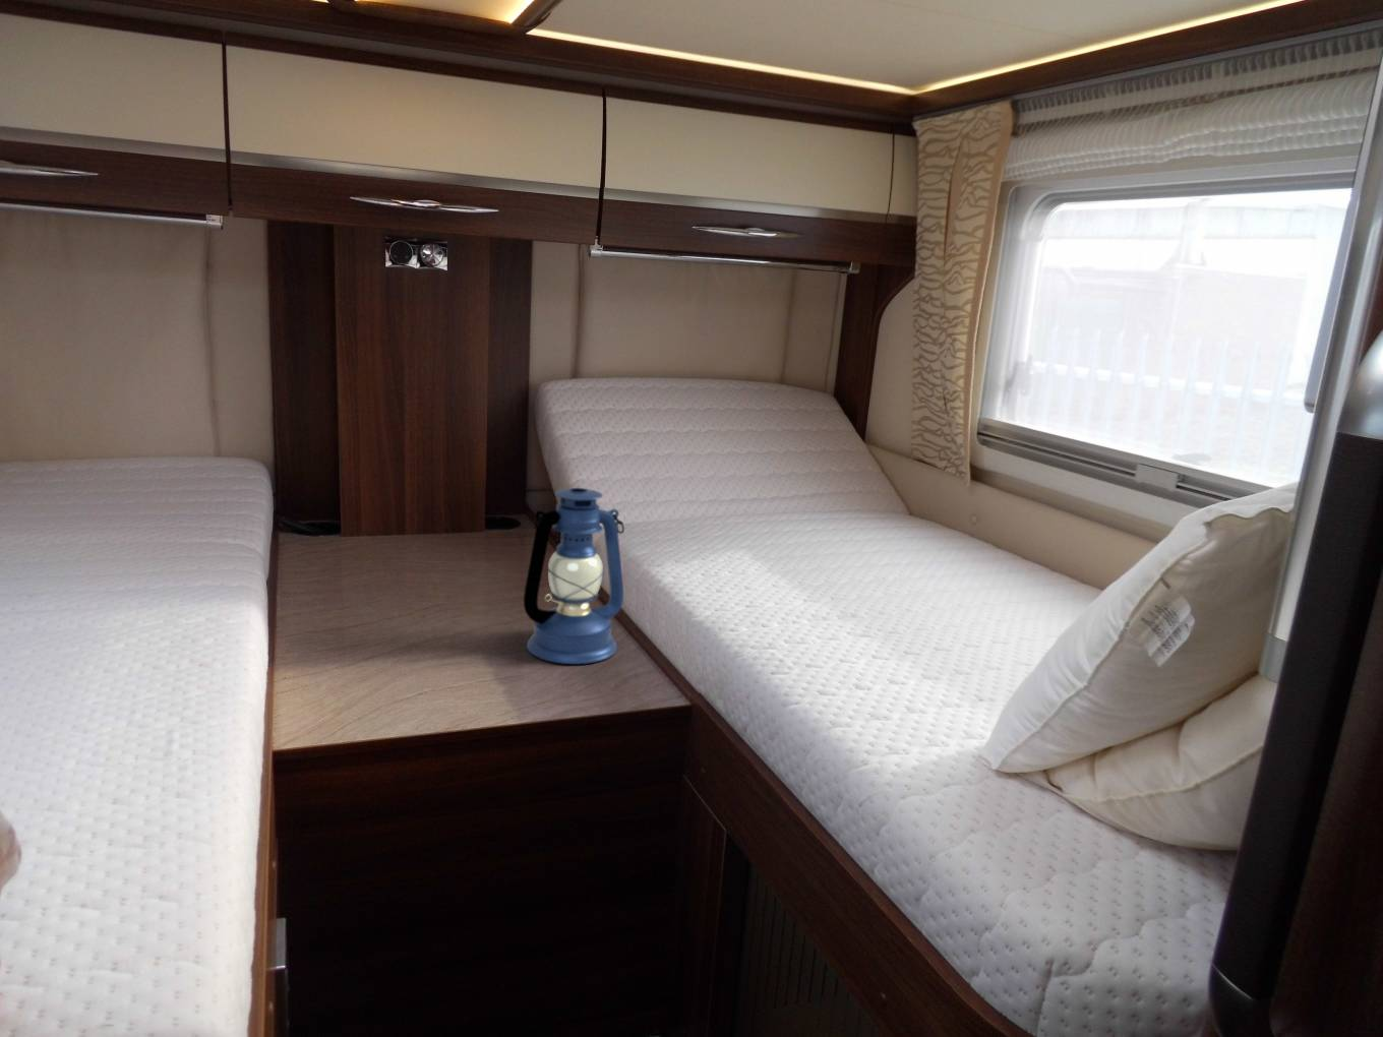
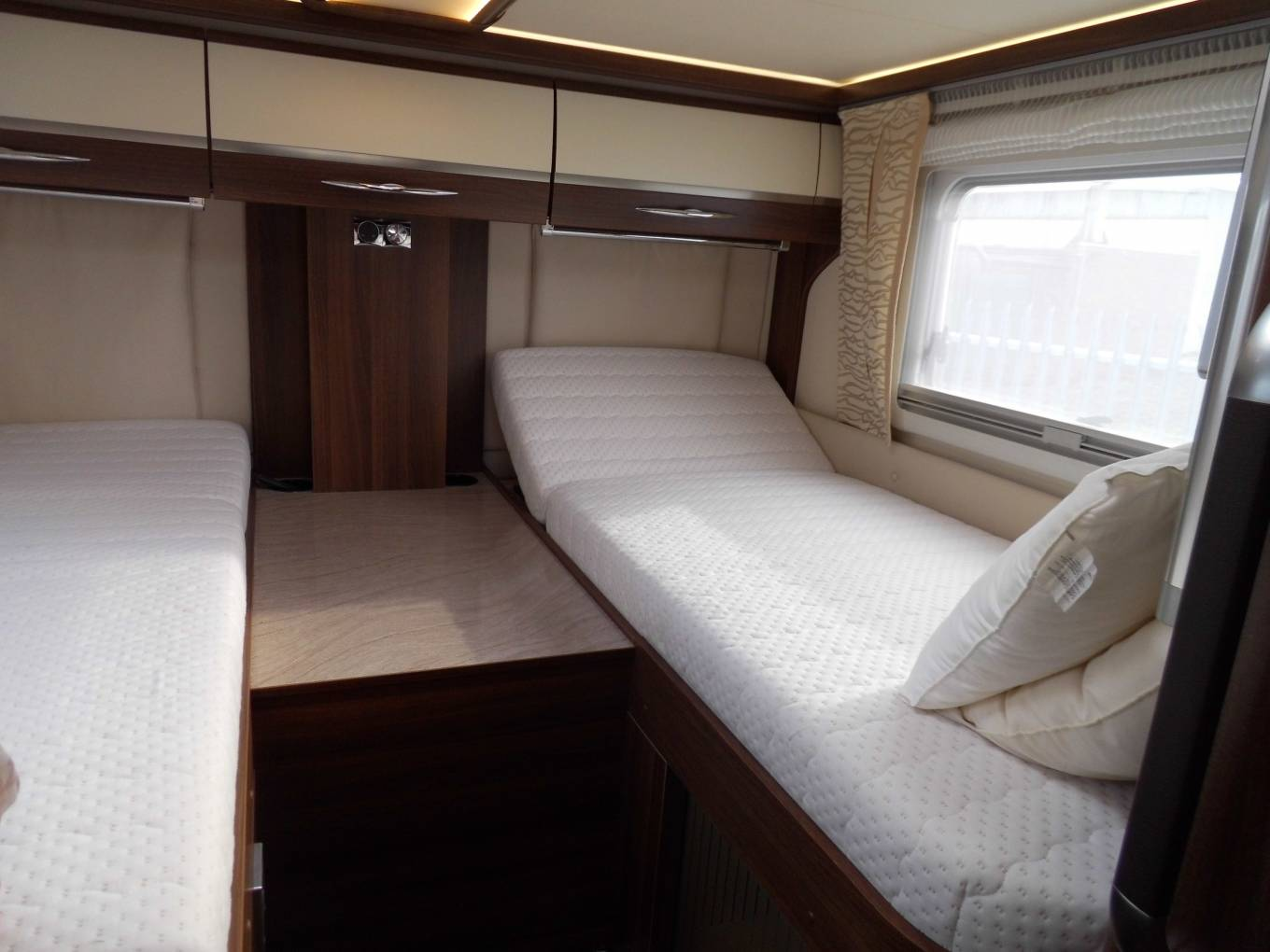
- lantern (575, 570)
